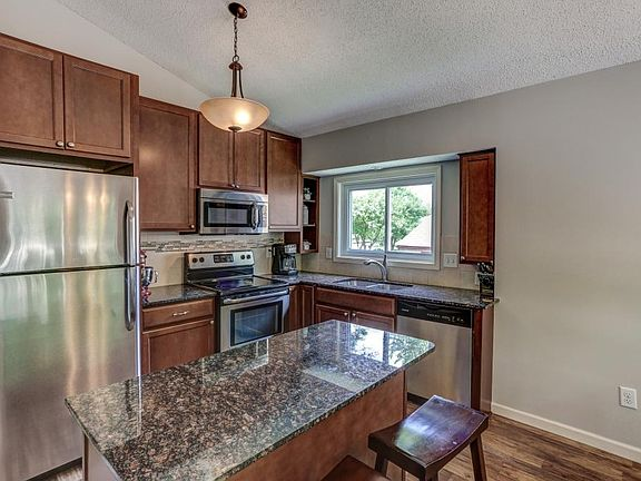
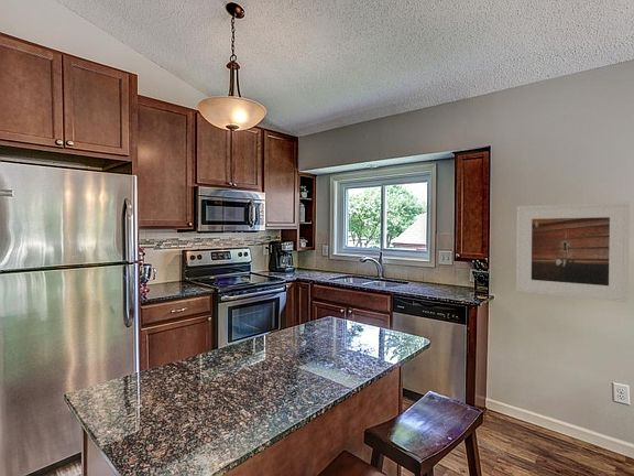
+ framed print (568, 250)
